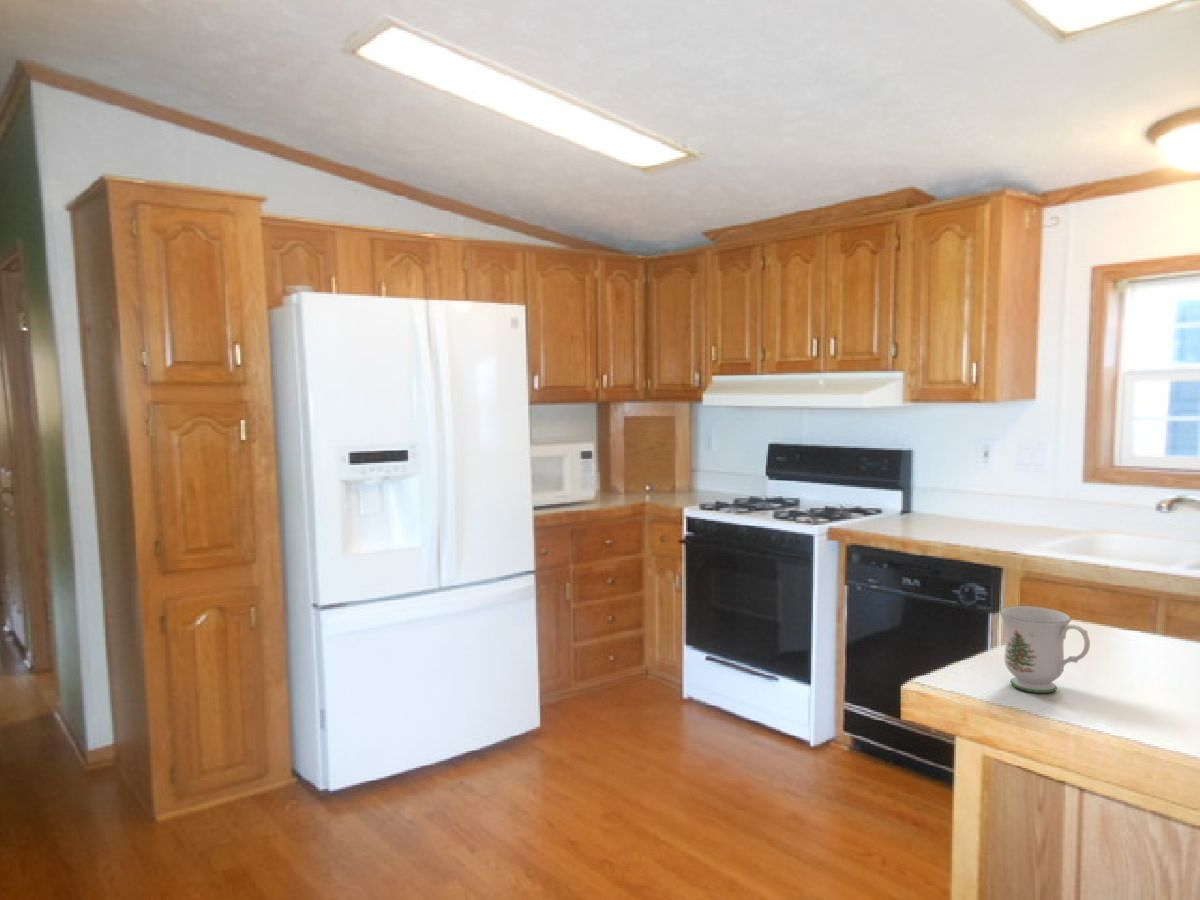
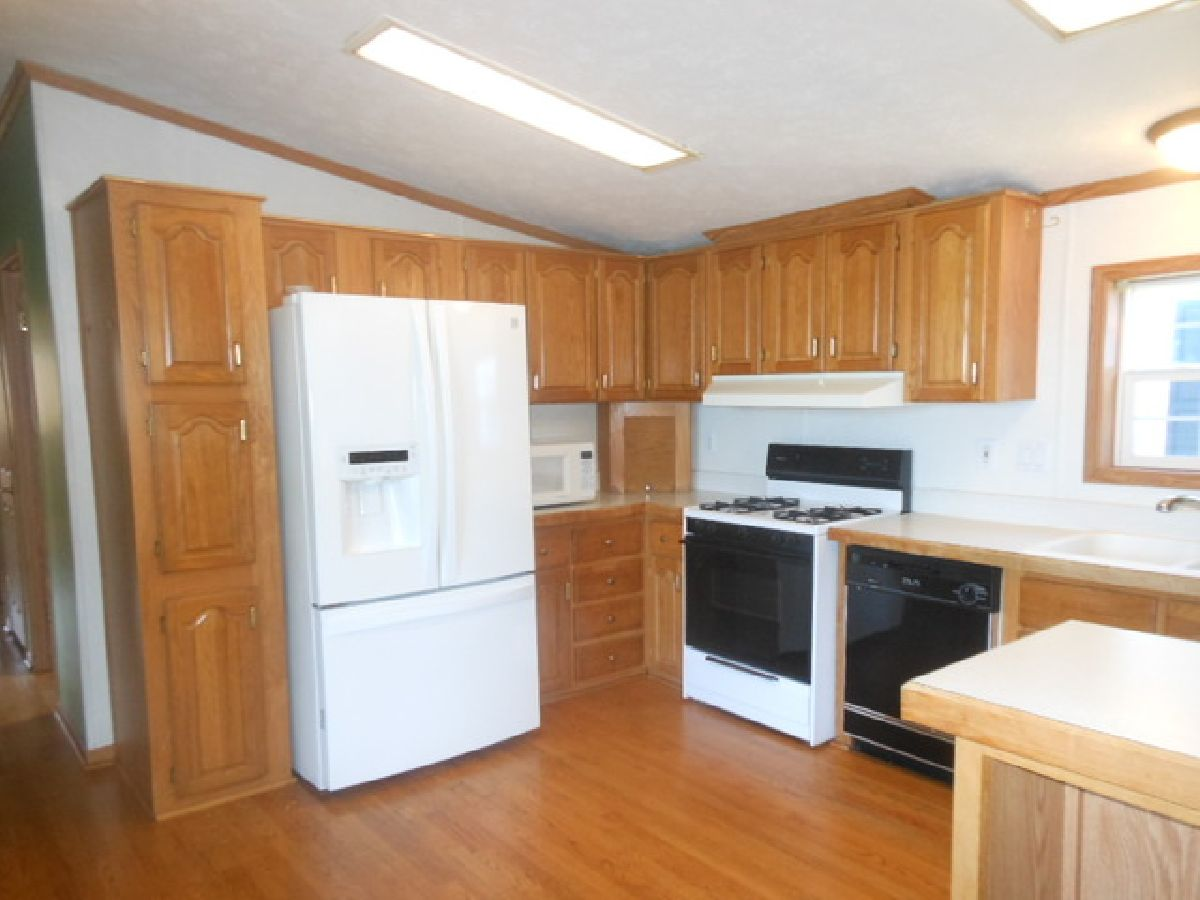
- mug (1045, 653)
